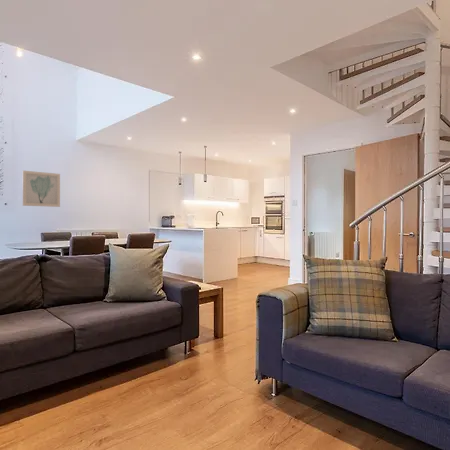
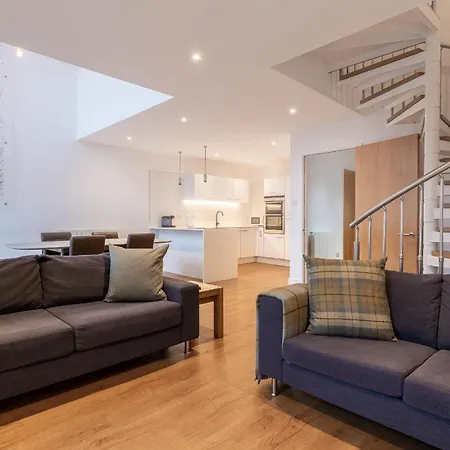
- wall art (41, 189)
